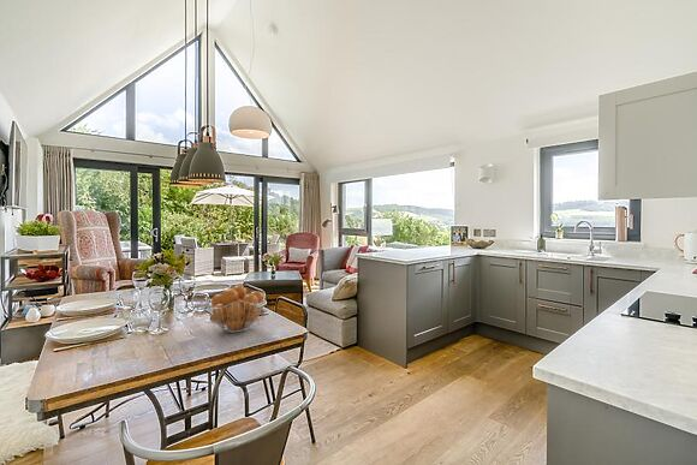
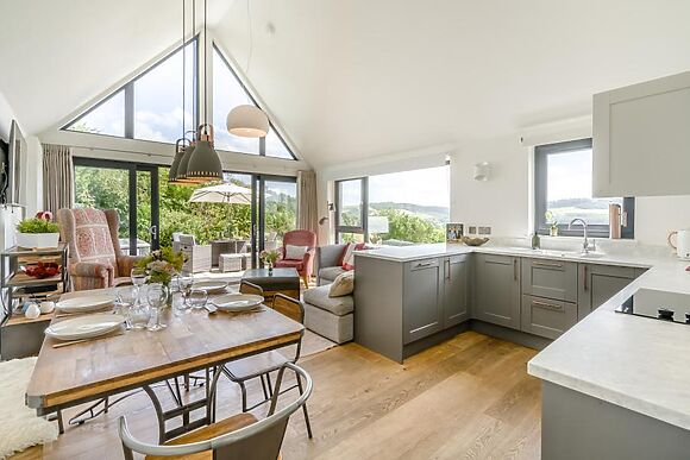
- fruit basket (236, 308)
